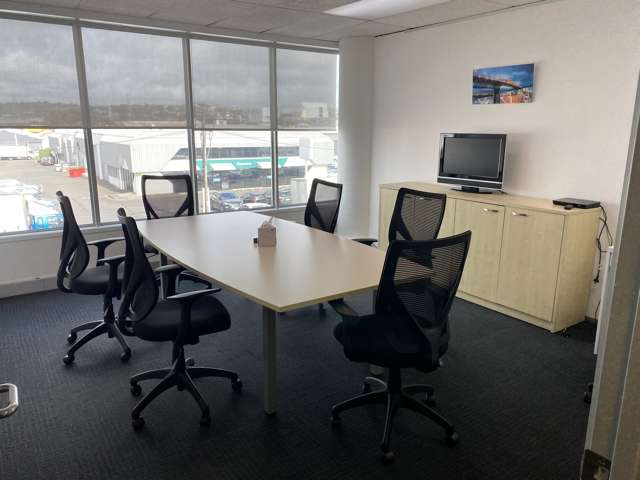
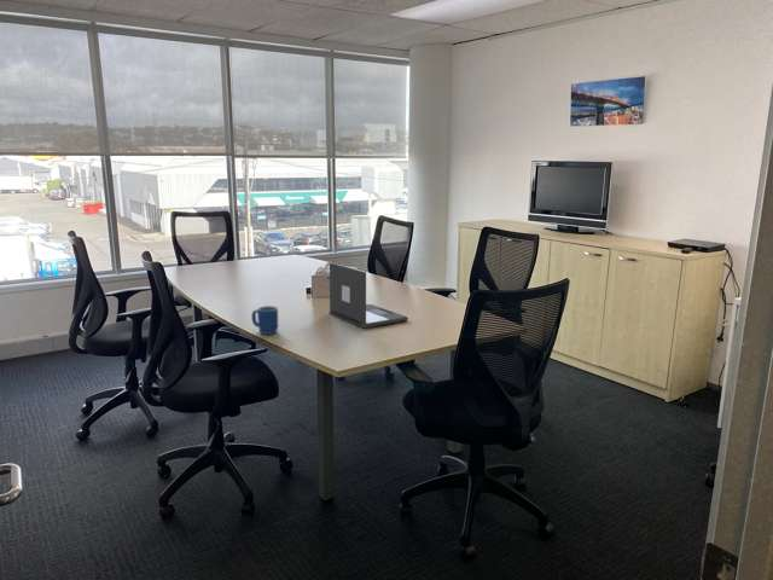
+ mug (266, 319)
+ laptop (365, 290)
